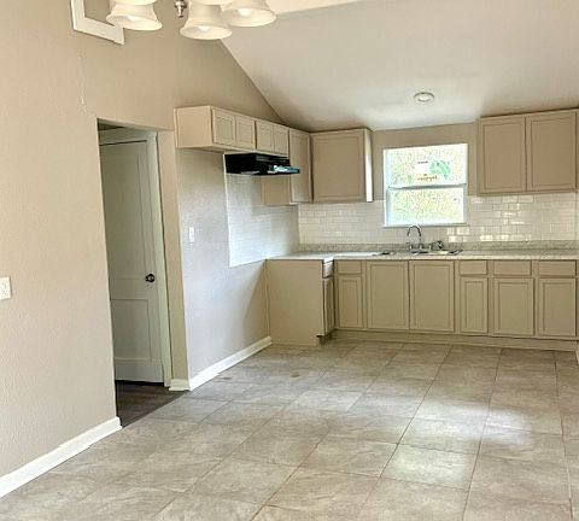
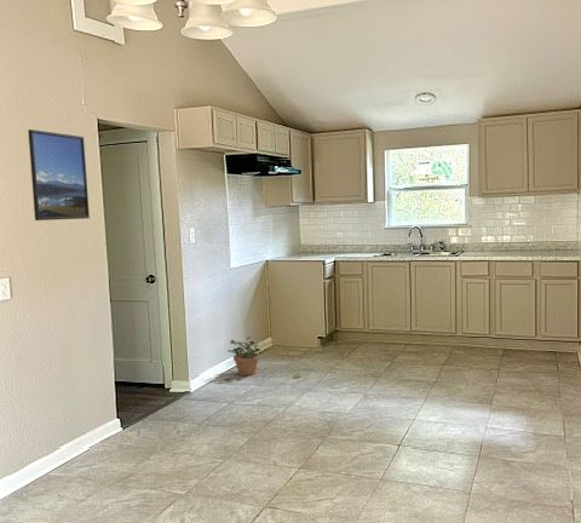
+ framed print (61, 176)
+ potted plant (246, 355)
